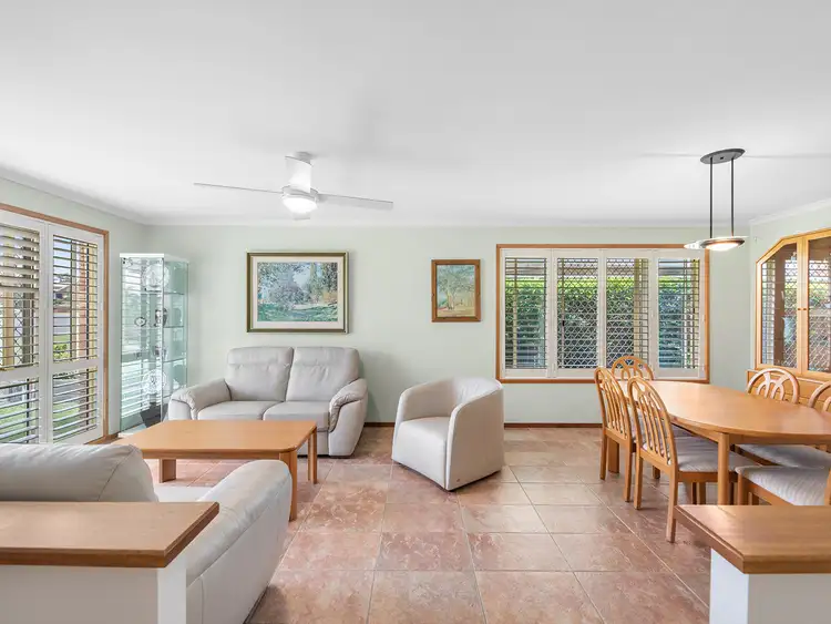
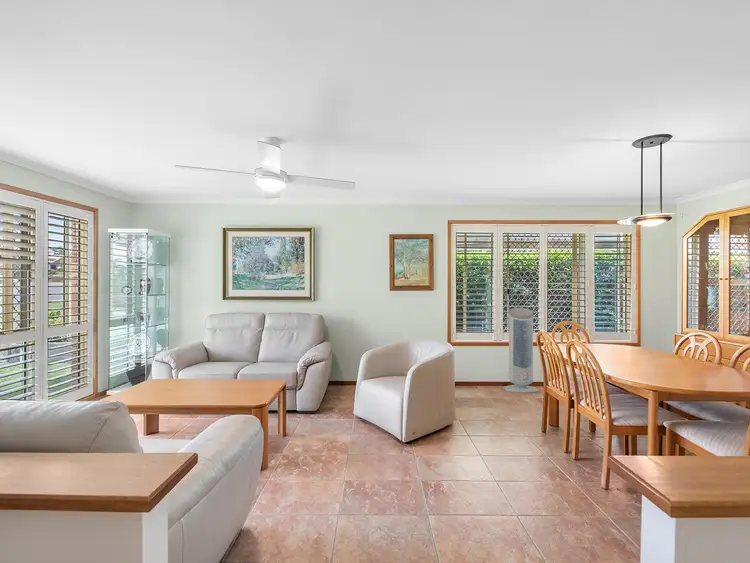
+ air purifier (520, 348)
